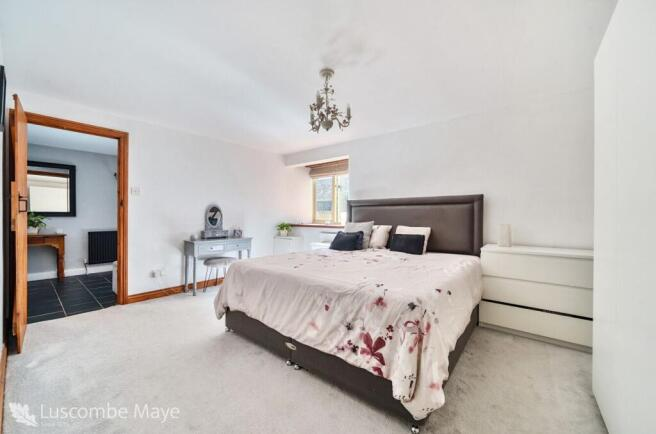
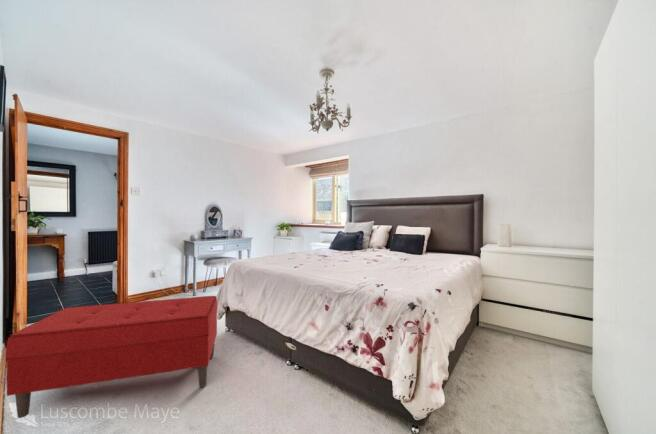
+ bench (133, 346)
